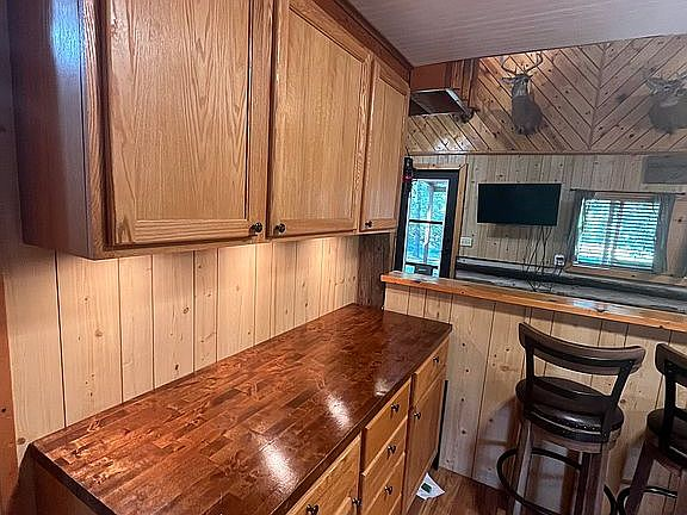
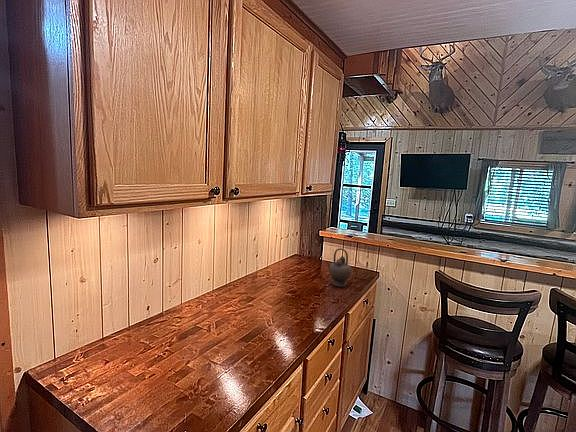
+ teapot (338, 266)
